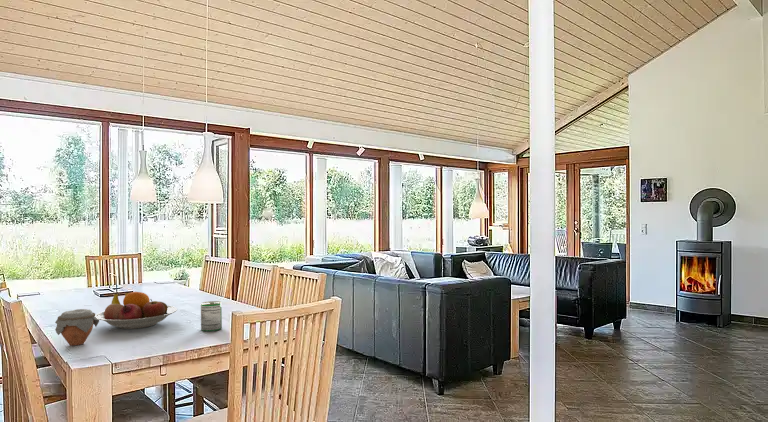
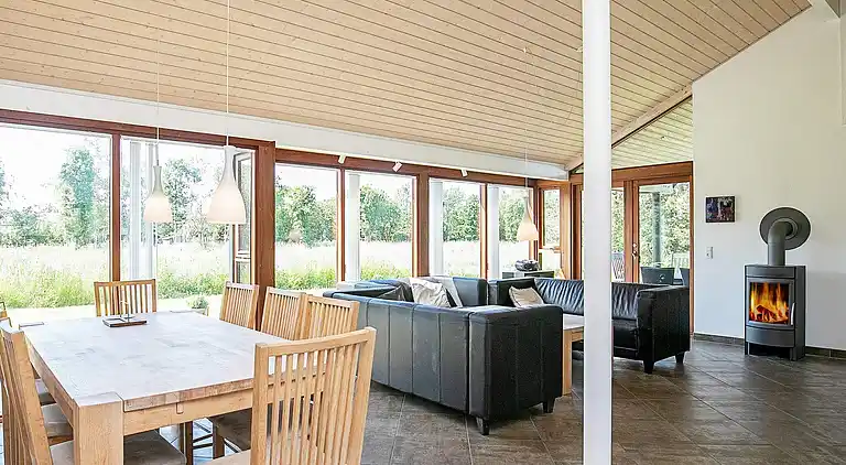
- fruit bowl (137, 309)
- jar (76, 327)
- can (211, 316)
